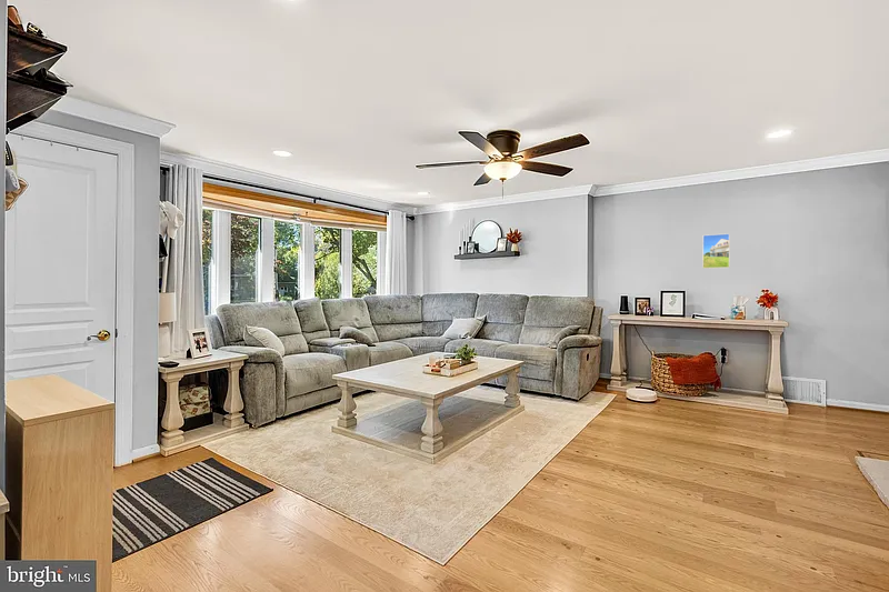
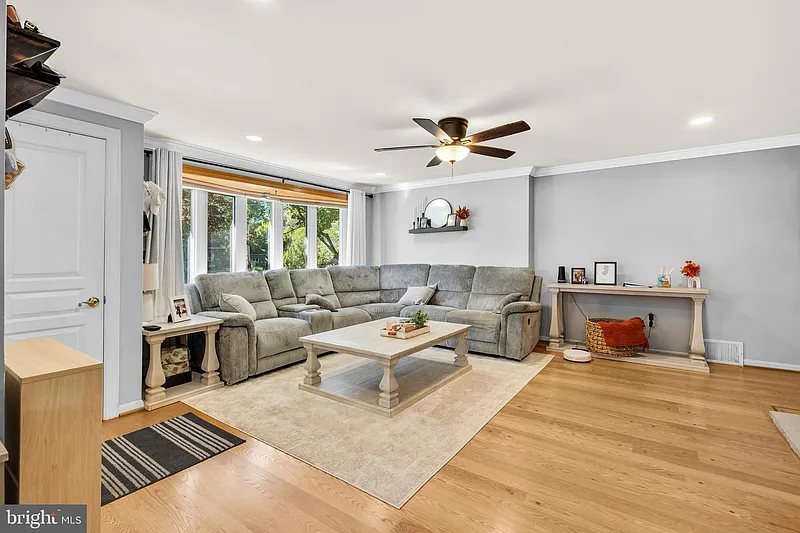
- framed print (716, 251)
